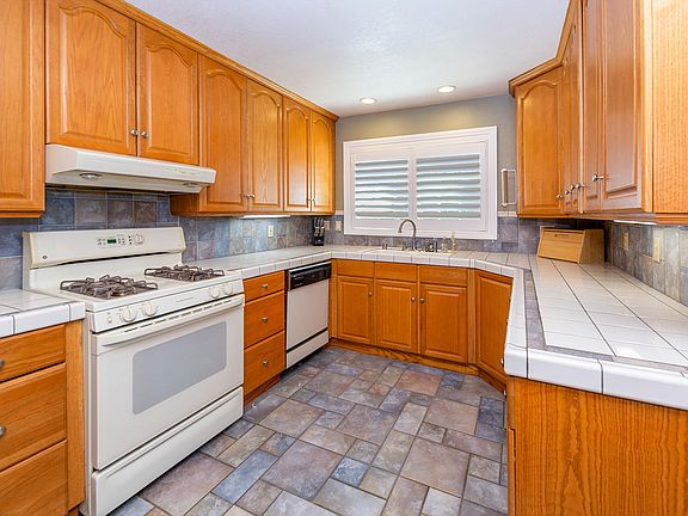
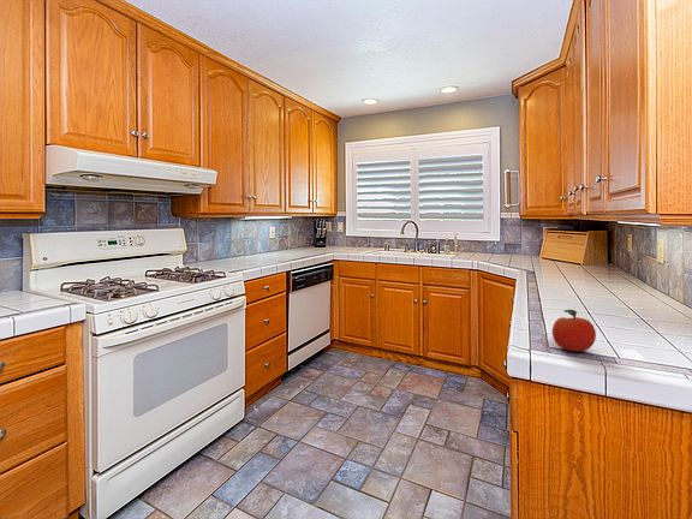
+ fruit (573, 329)
